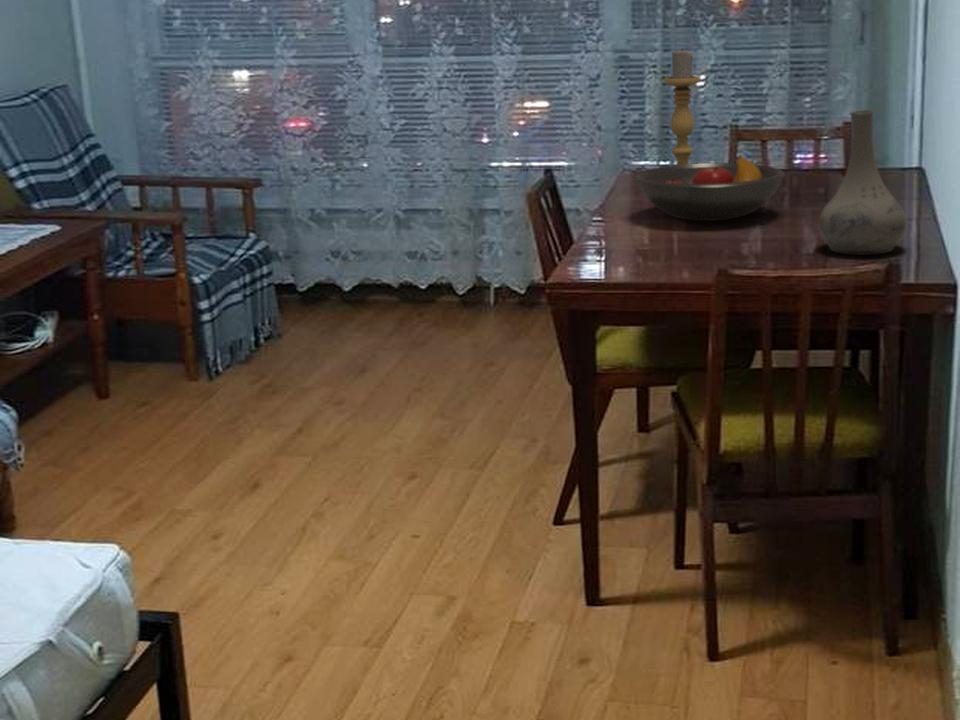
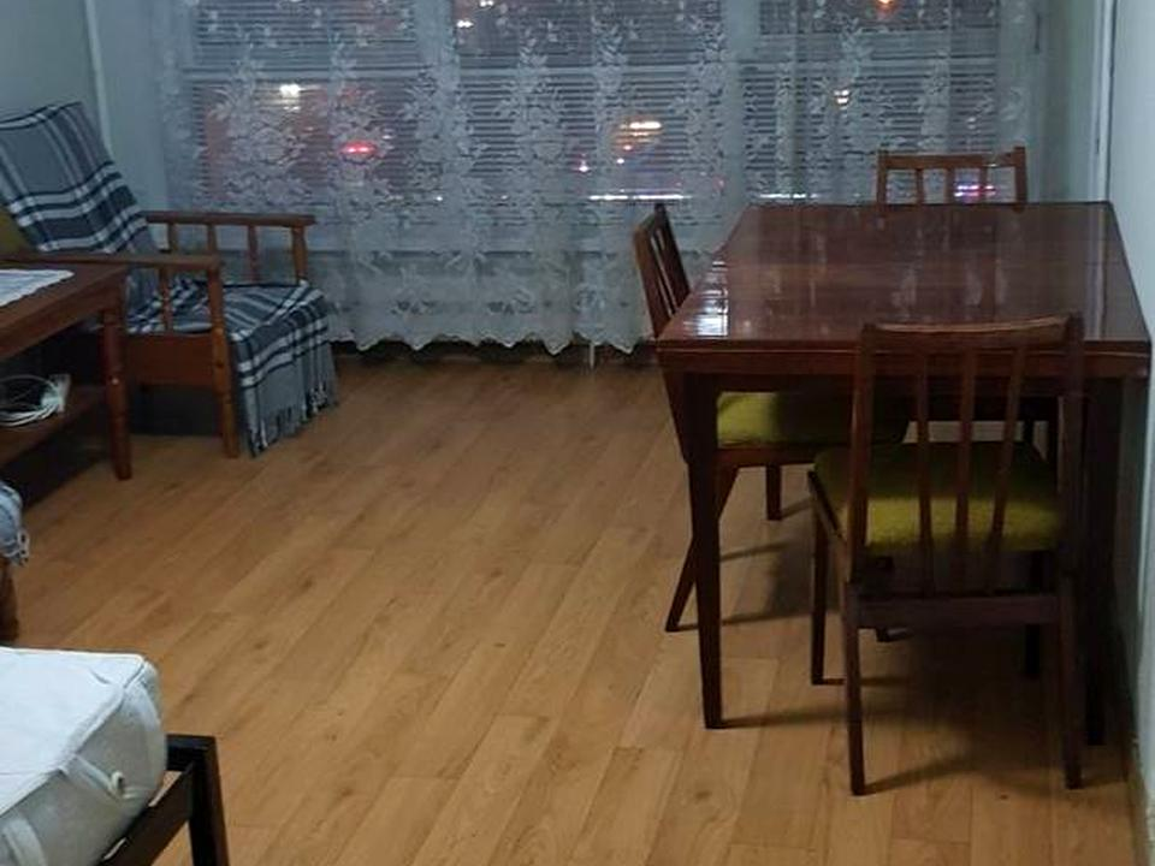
- fruit bowl (709, 189)
- vase (863, 180)
- candle holder (682, 116)
